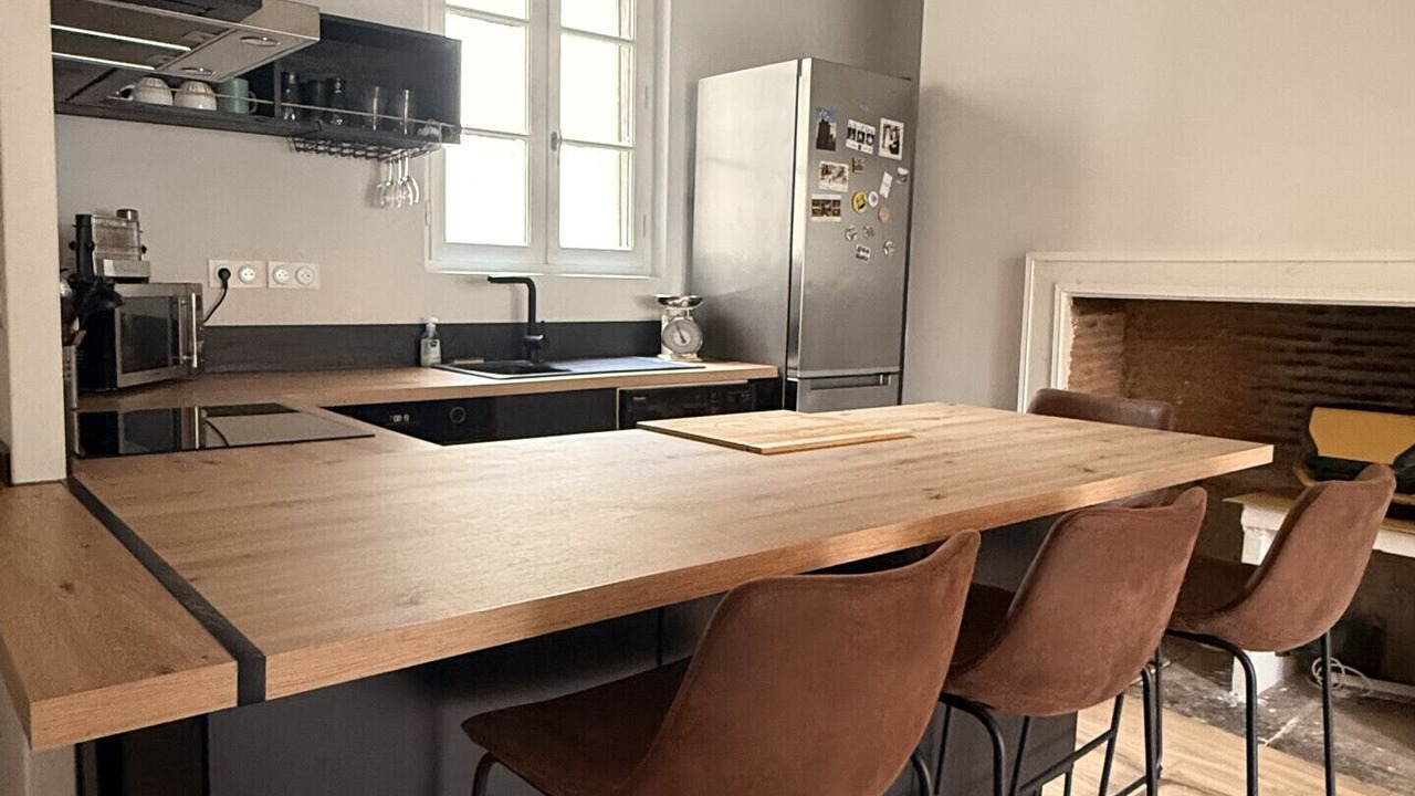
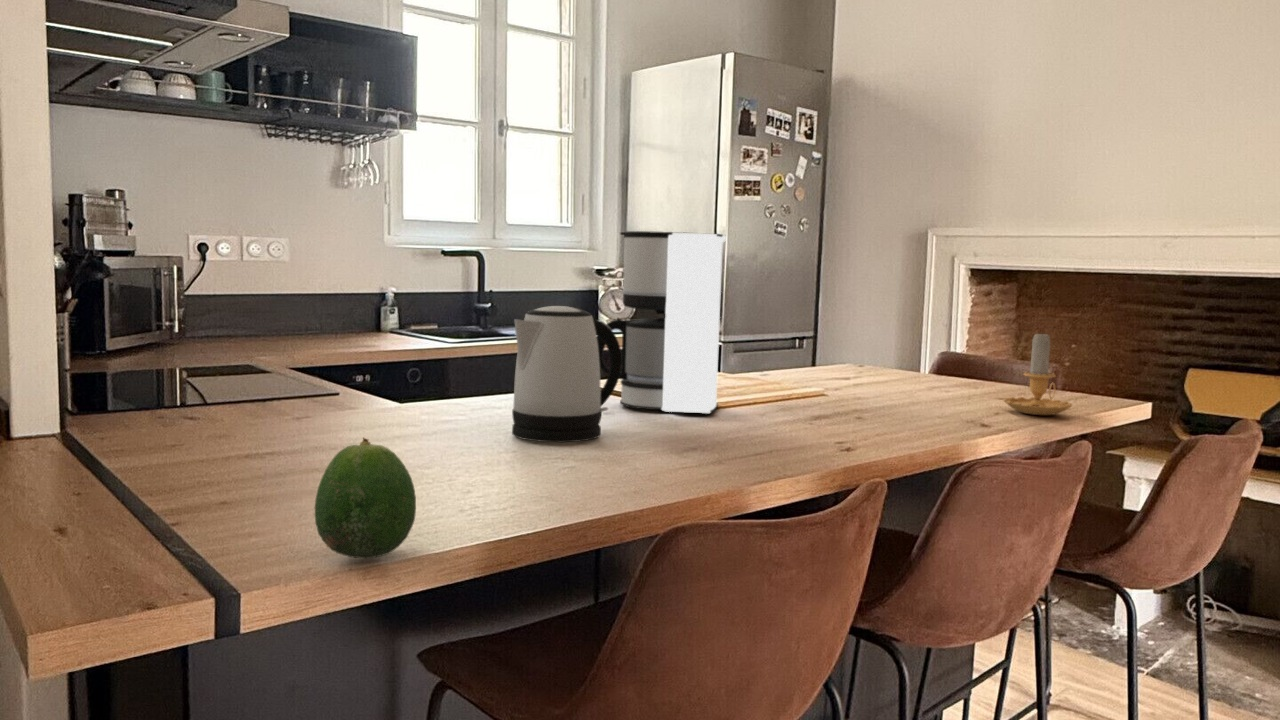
+ coffee maker (658, 320)
+ fruit (365, 499)
+ kettle (568, 370)
+ candle (1042, 370)
